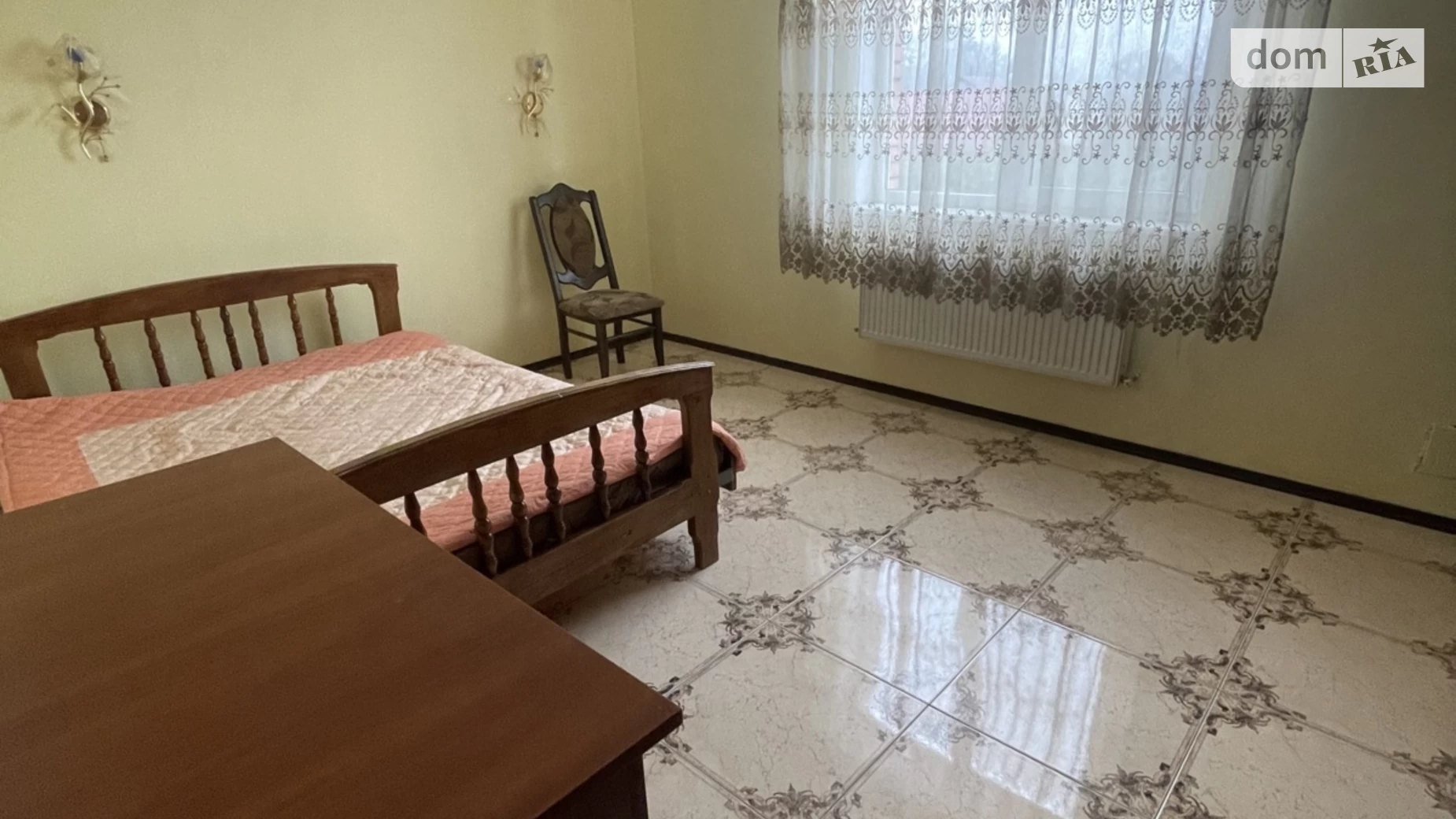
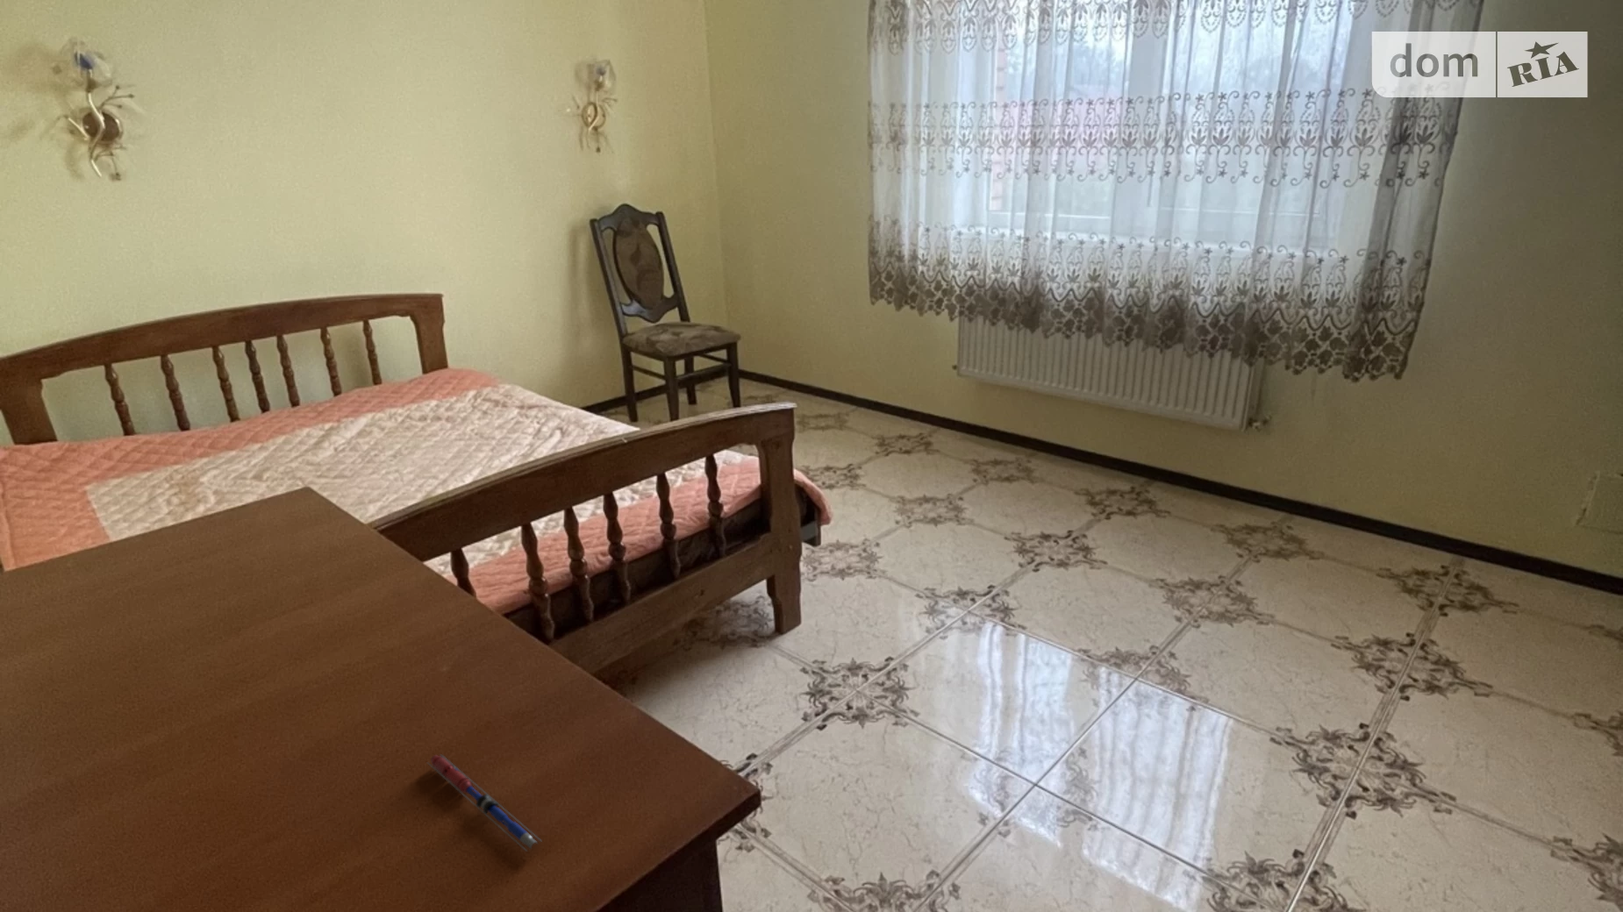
+ pen (480, 797)
